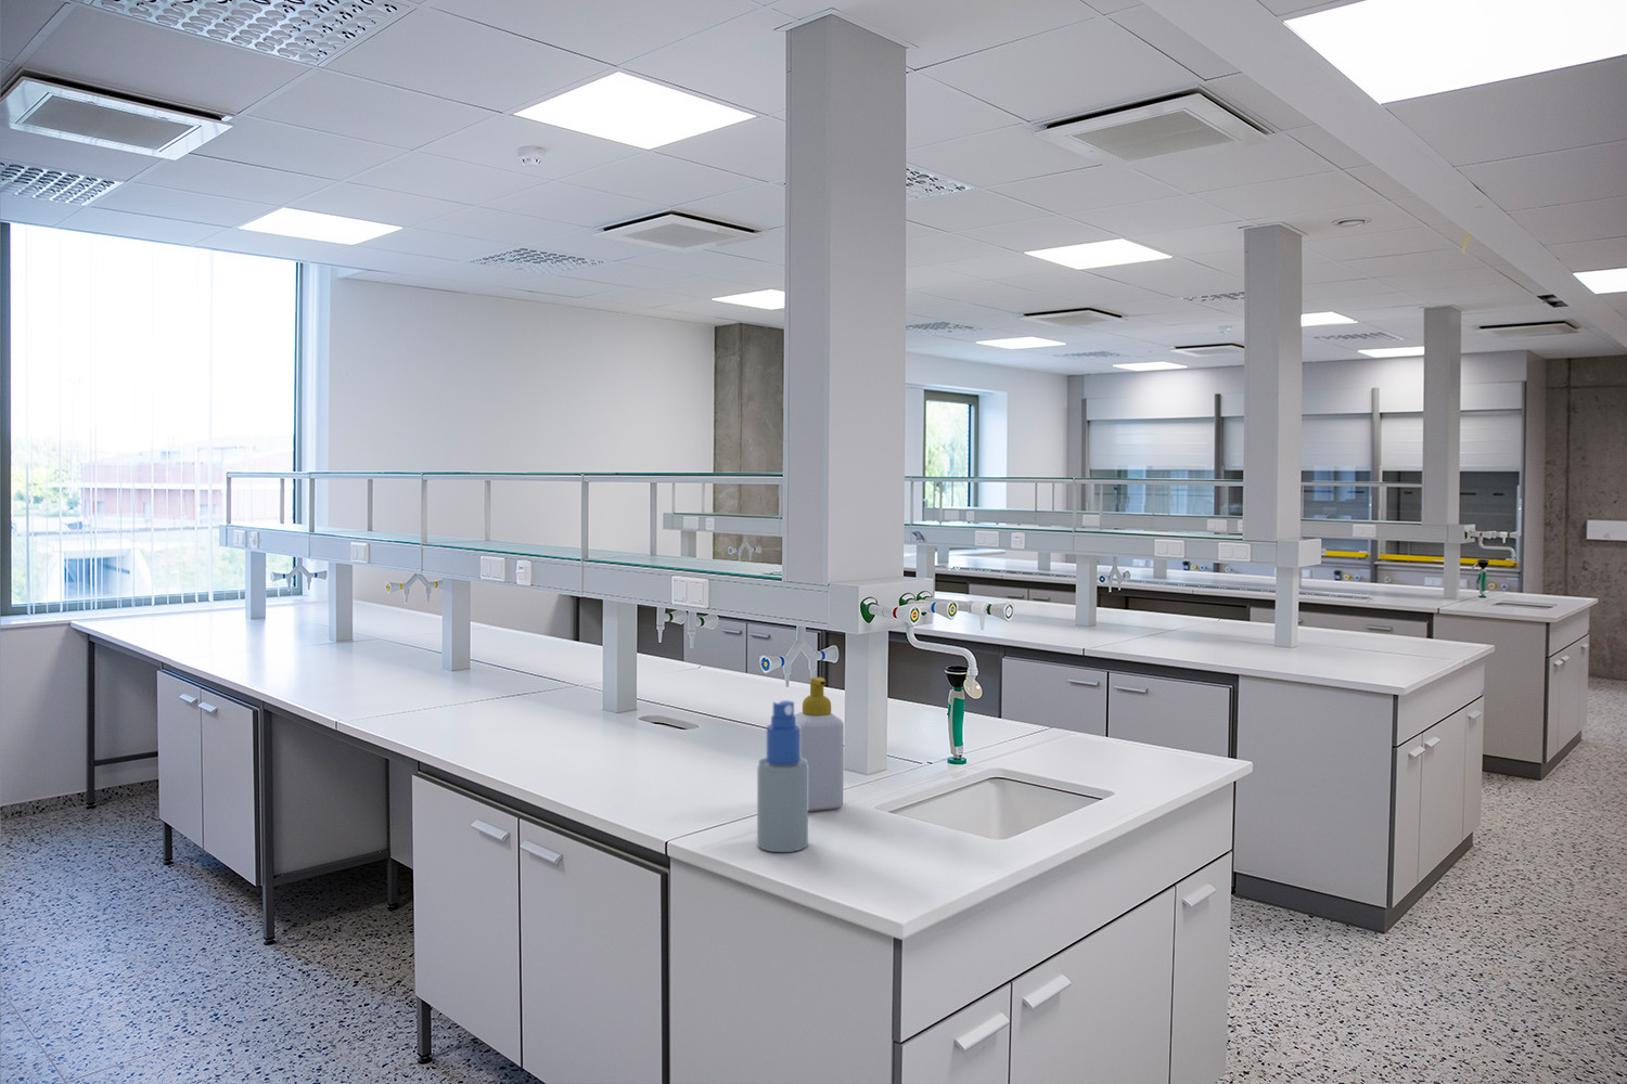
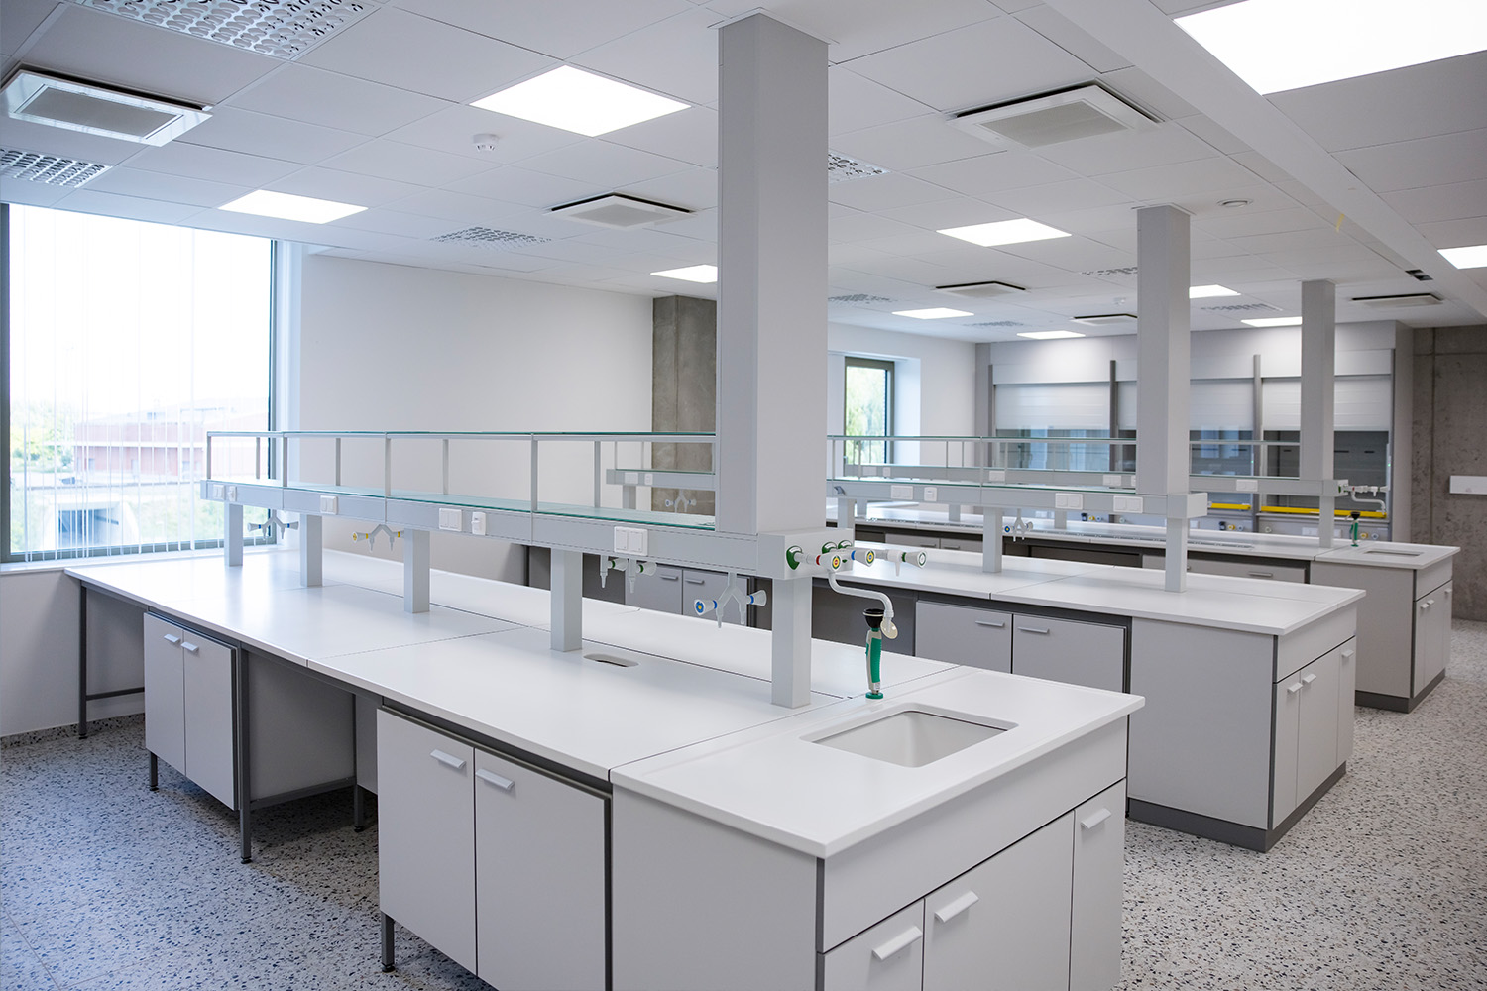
- soap bottle (816, 742)
- spray bottle (782, 773)
